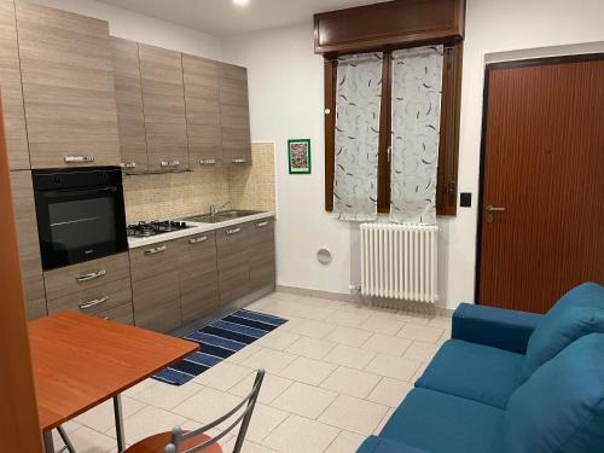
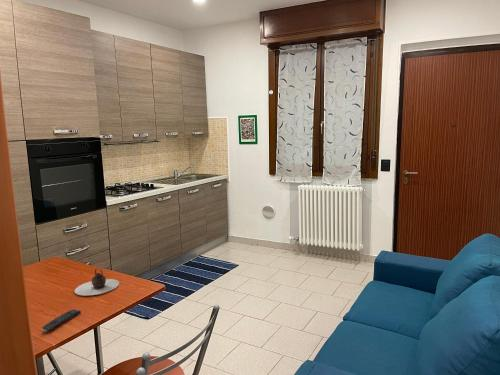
+ remote control (61, 320)
+ teapot (96, 278)
